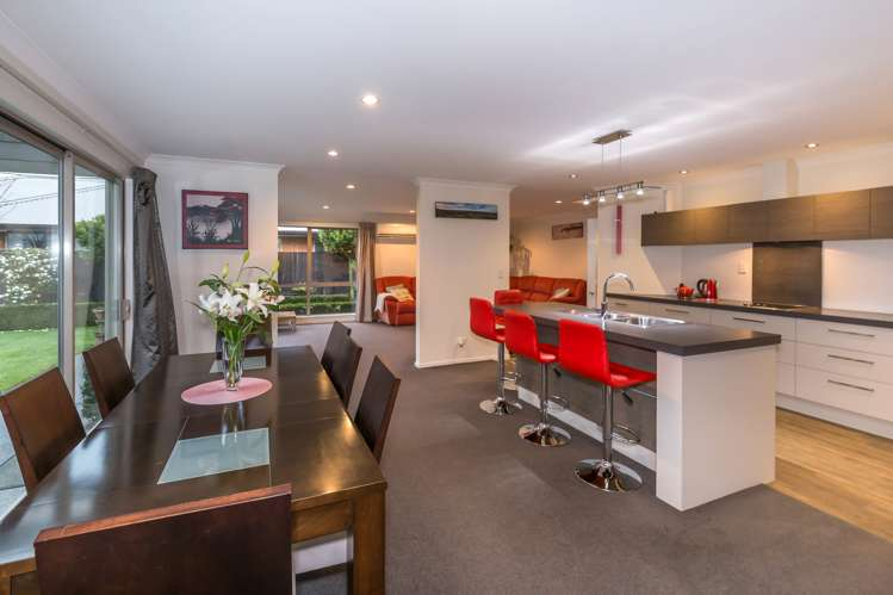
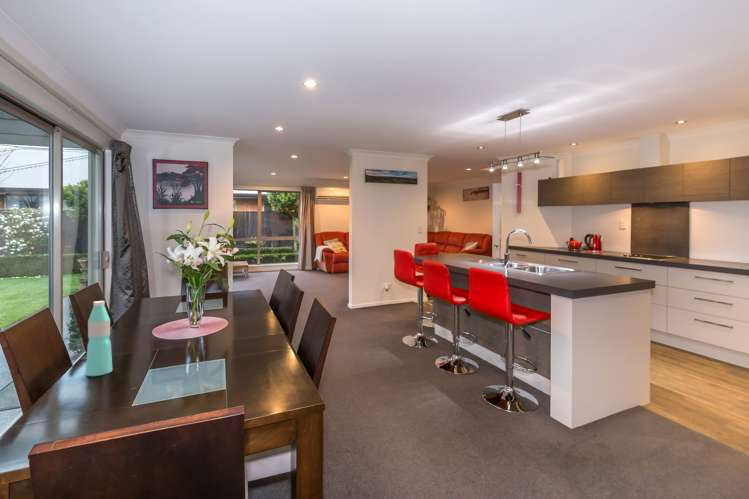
+ water bottle (99, 336)
